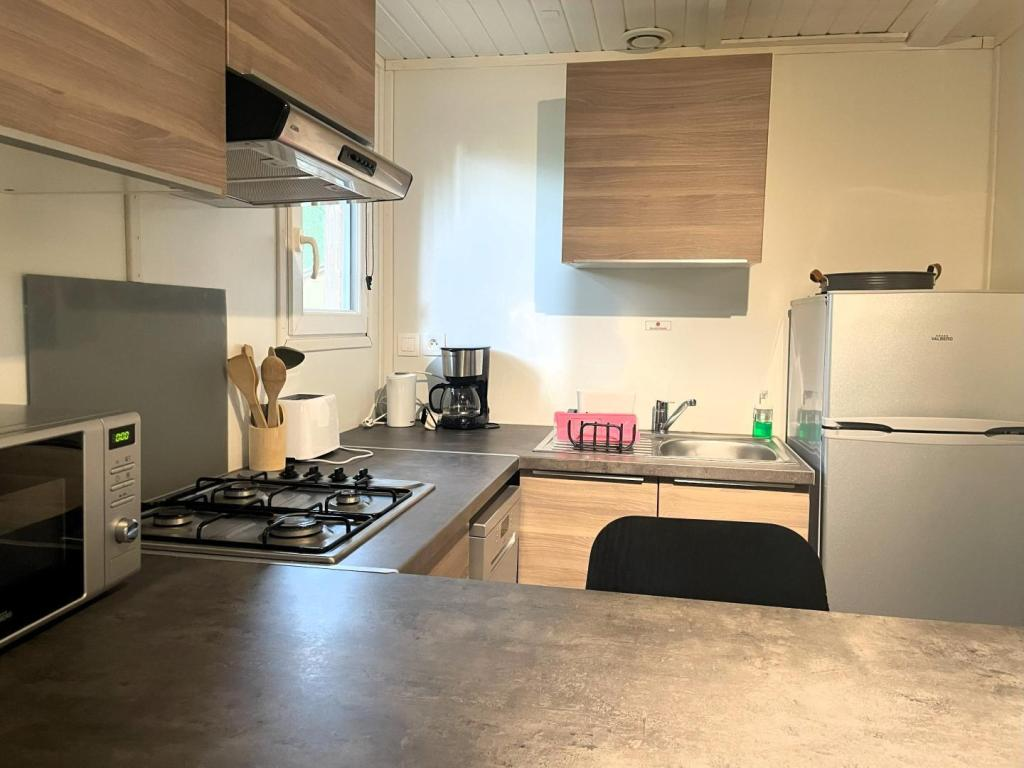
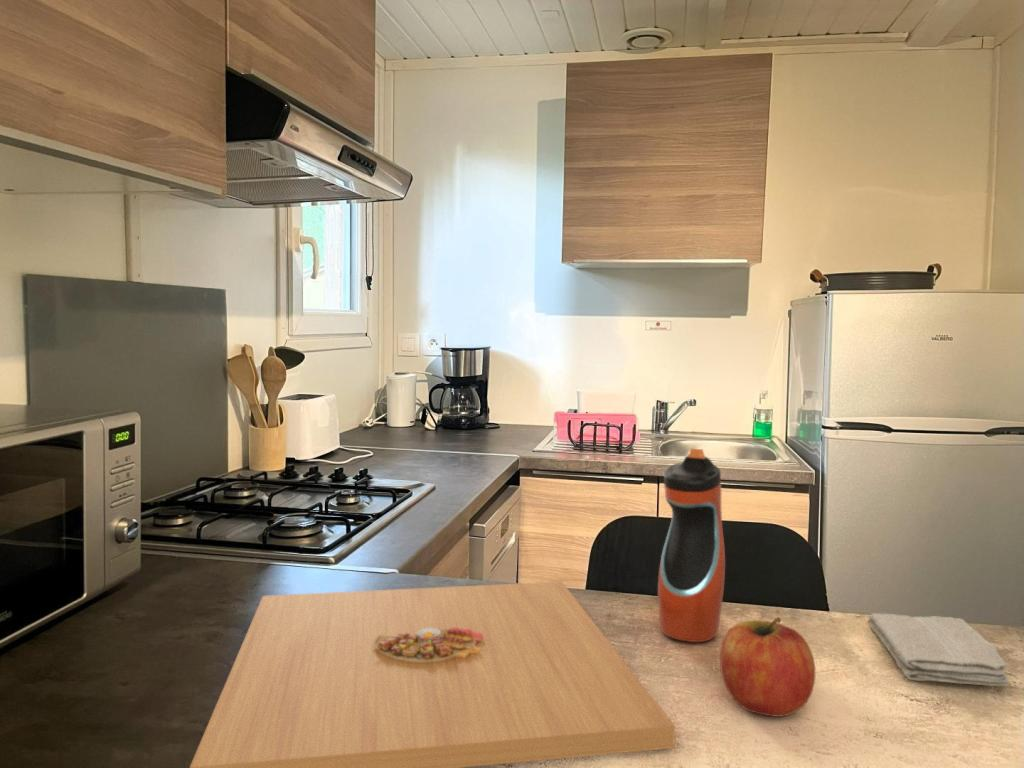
+ platter (428, 651)
+ washcloth (934, 644)
+ water bottle (691, 541)
+ fruit (765, 661)
